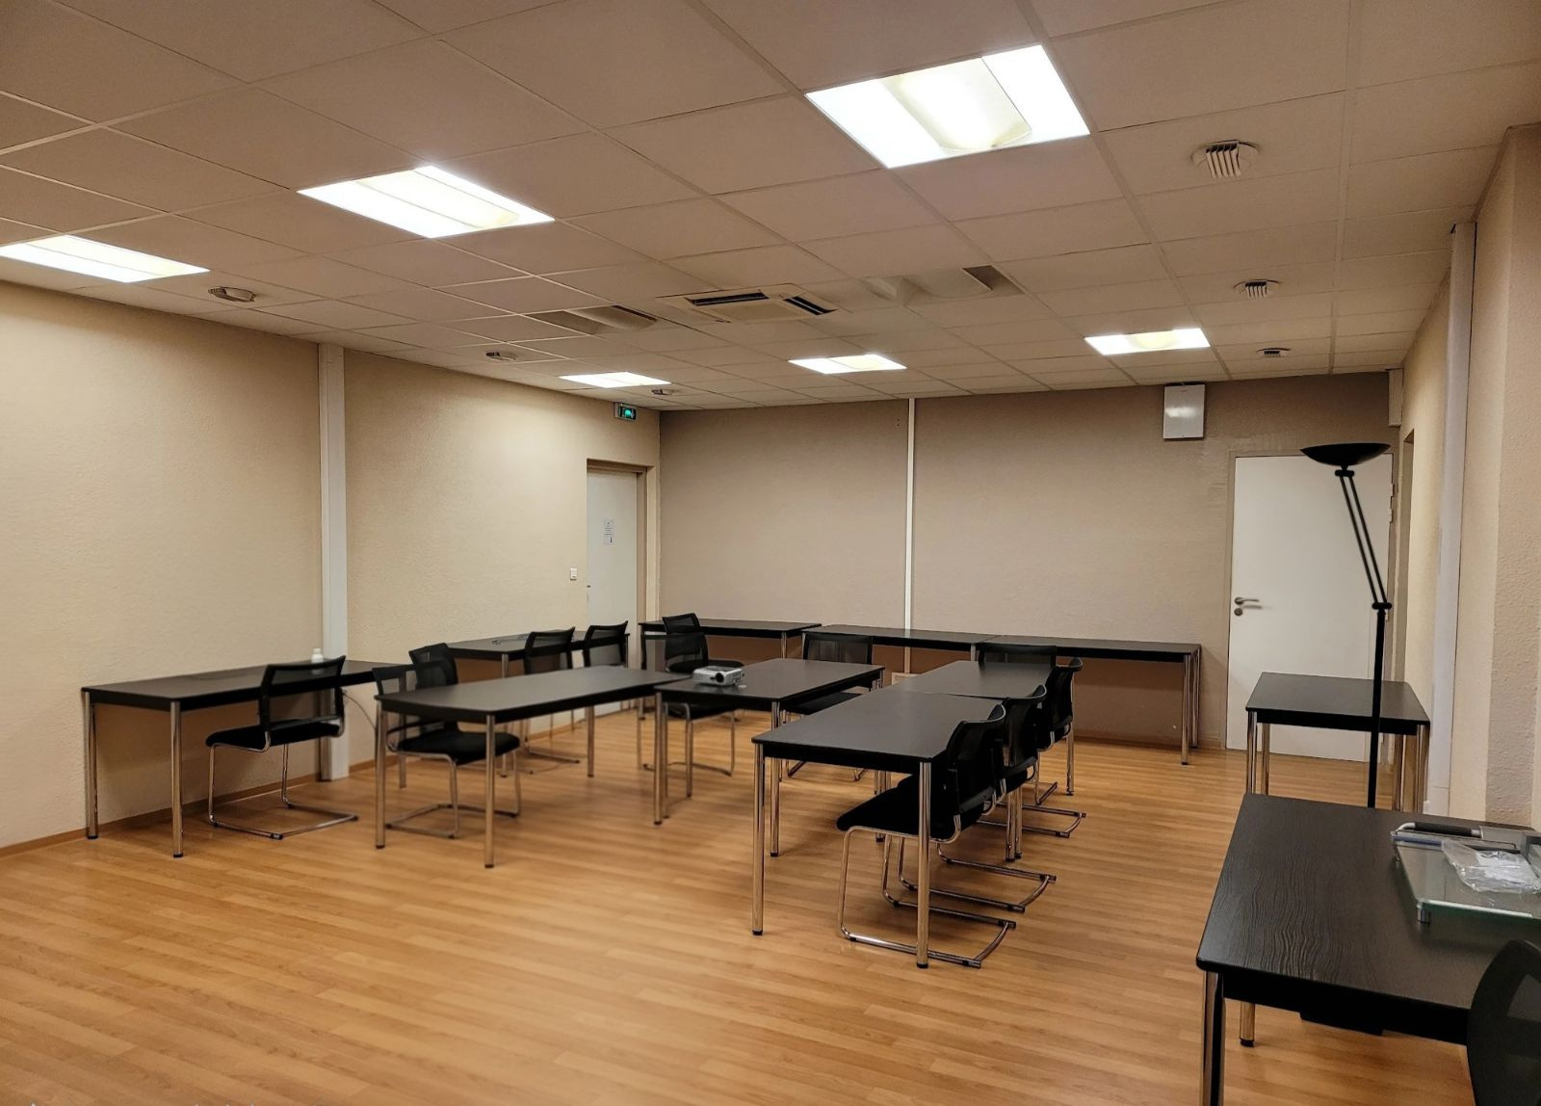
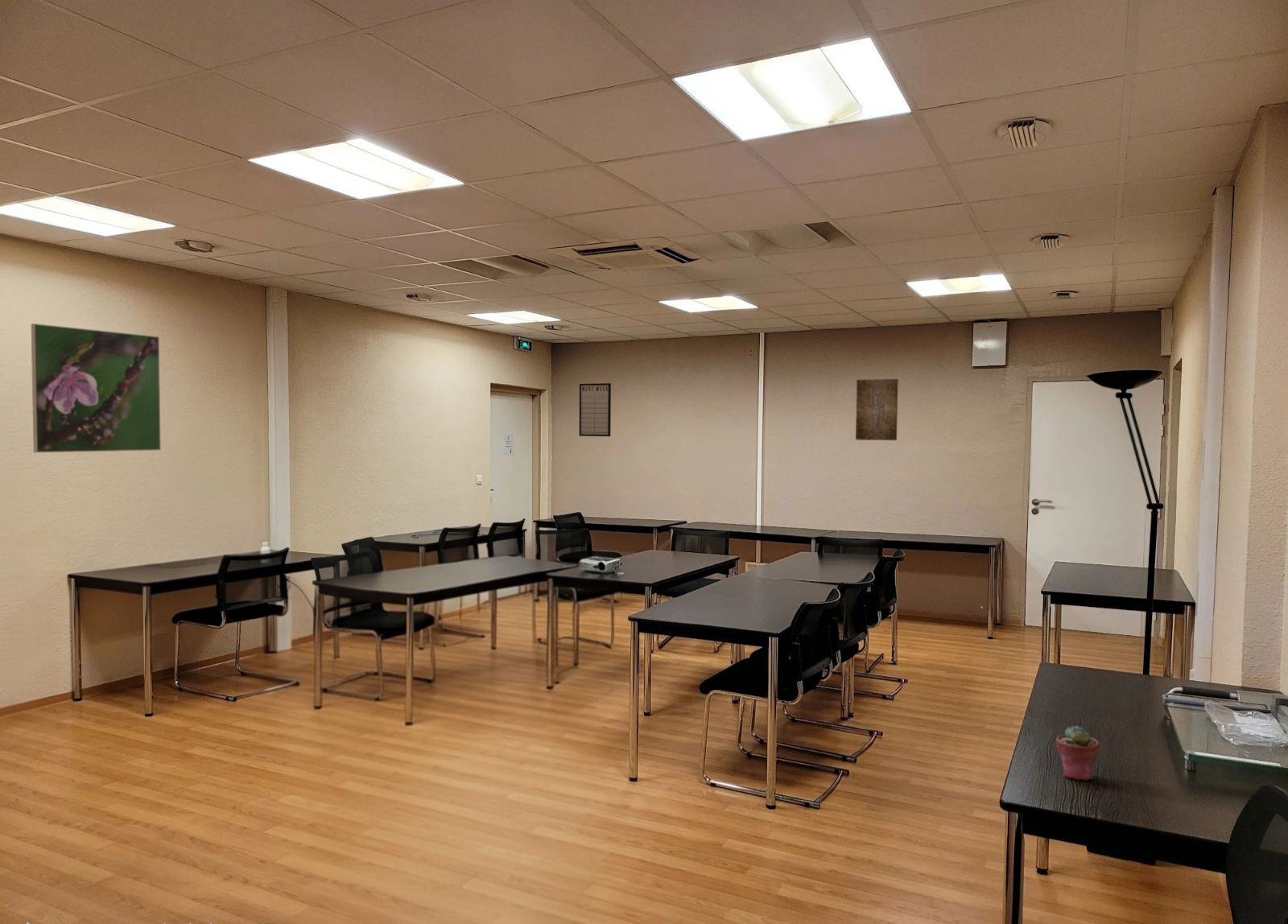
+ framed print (100, 391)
+ potted succulent (1077, 750)
+ writing board (595, 410)
+ wall art (877, 410)
